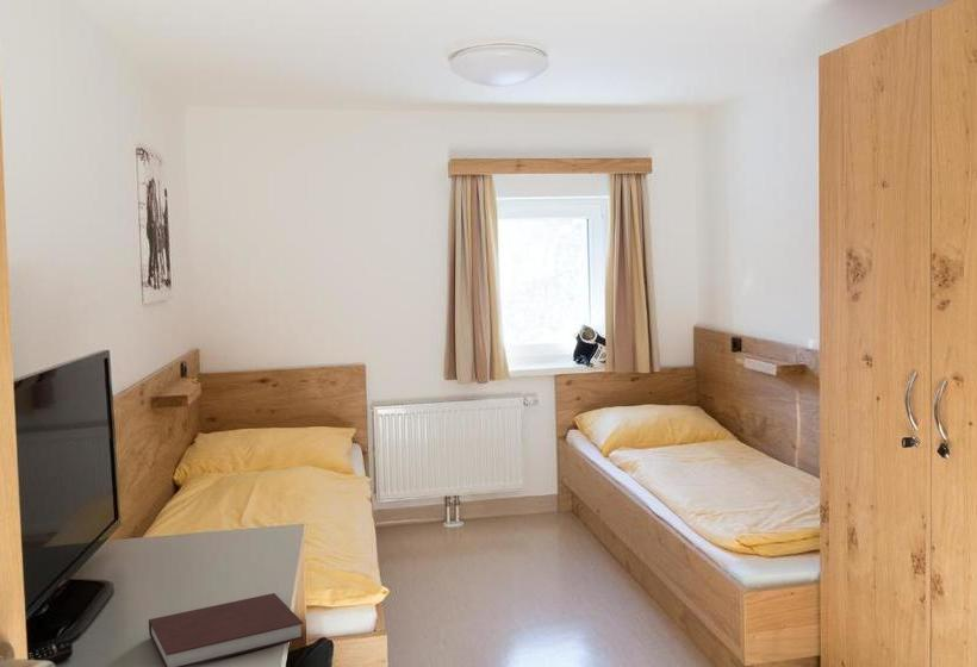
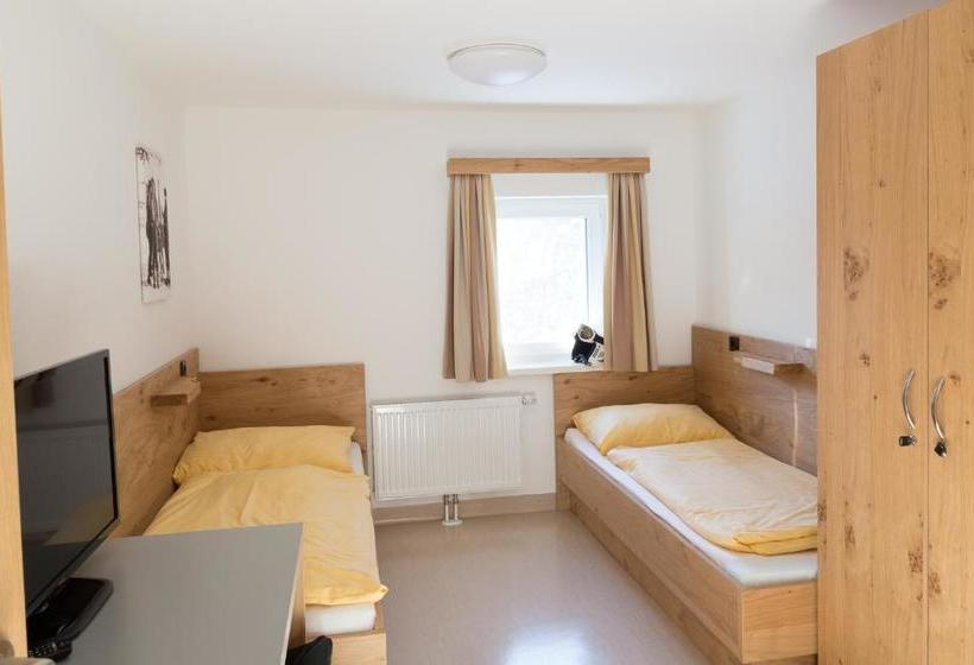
- notebook (225, 628)
